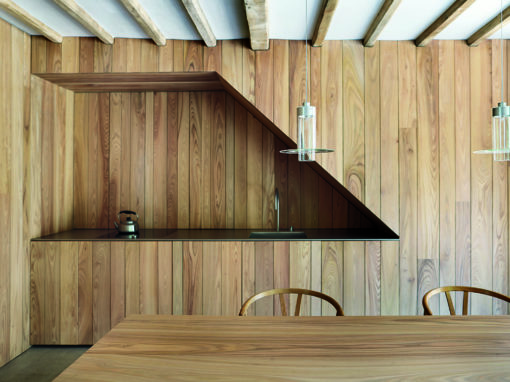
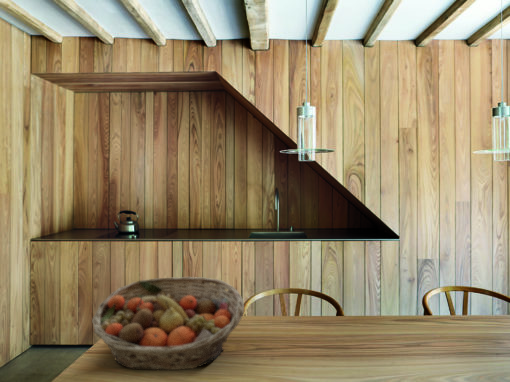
+ fruit basket (170, 319)
